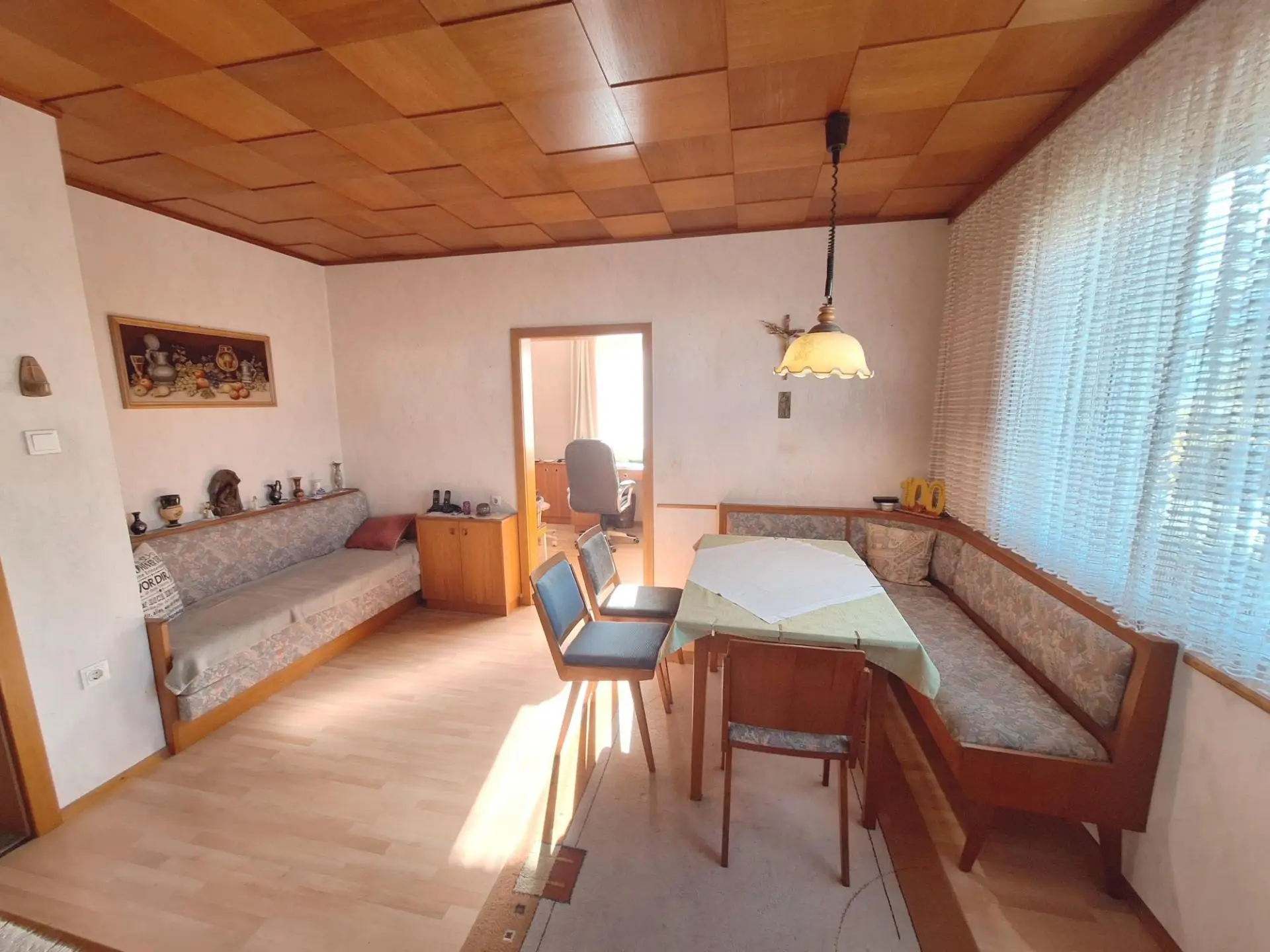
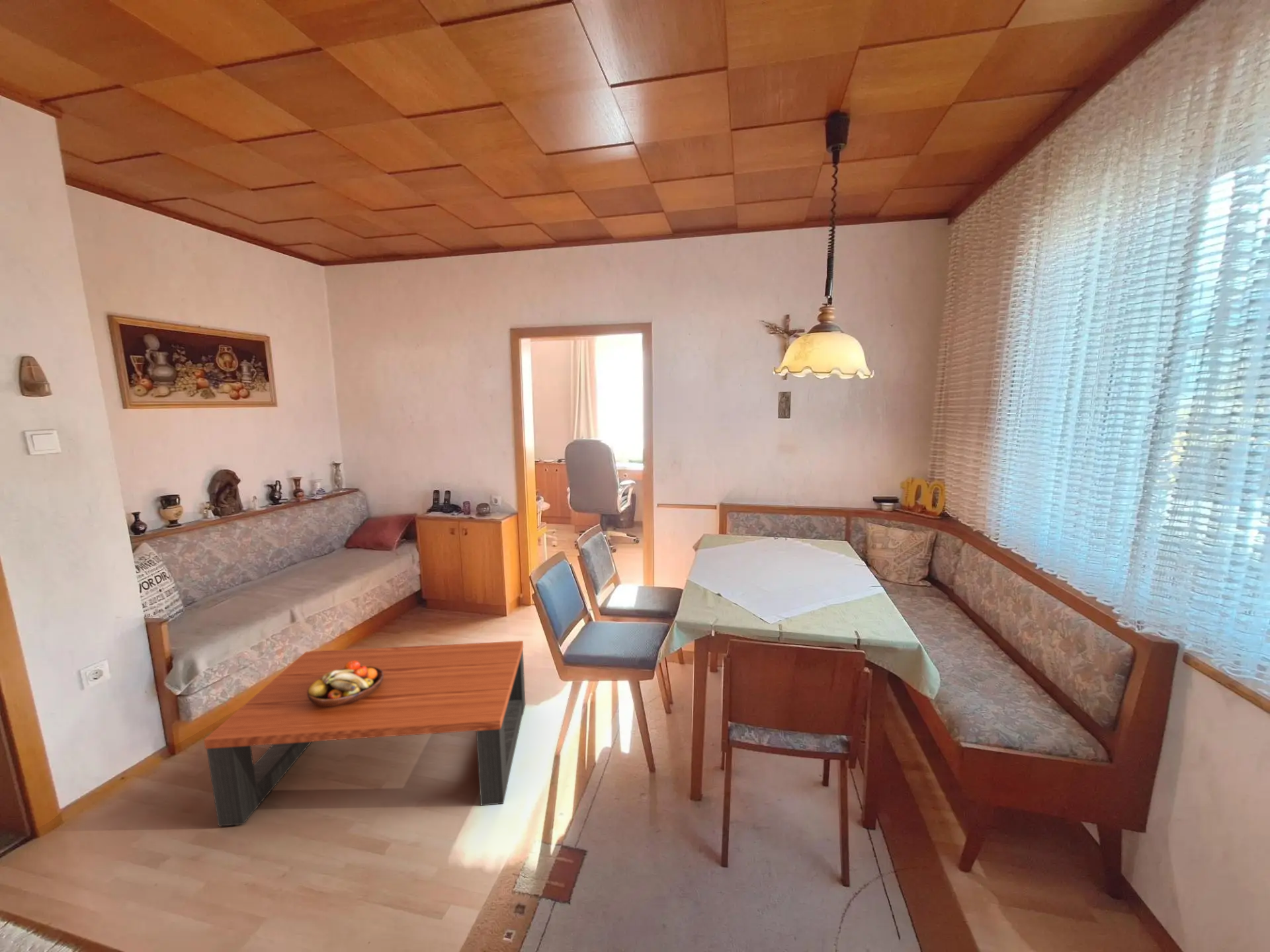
+ coffee table (394, 719)
+ fruit bowl (347, 679)
